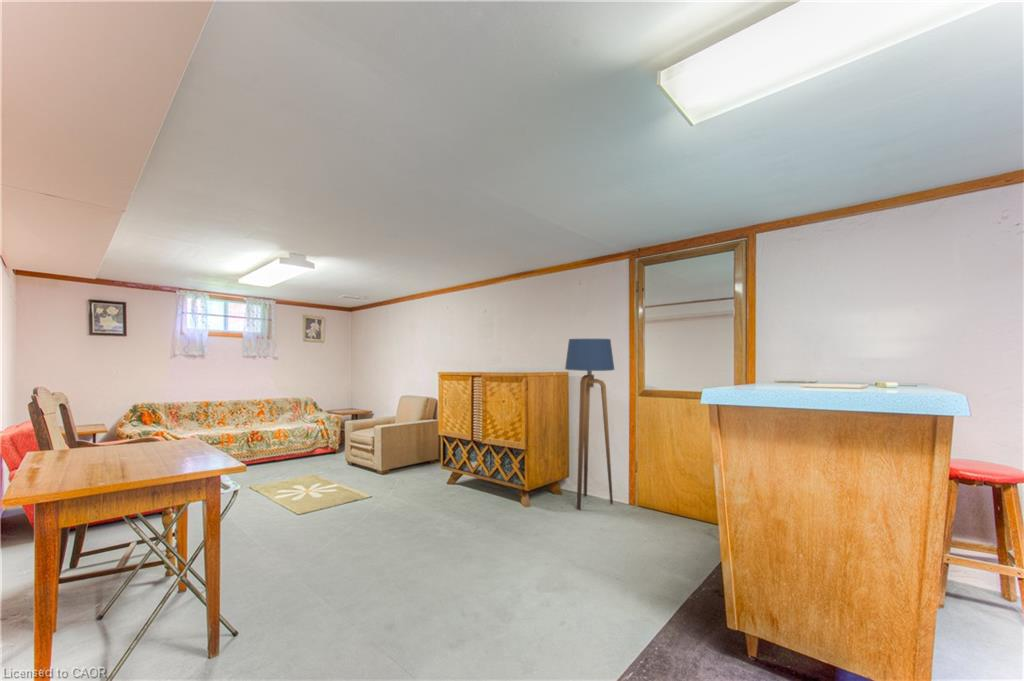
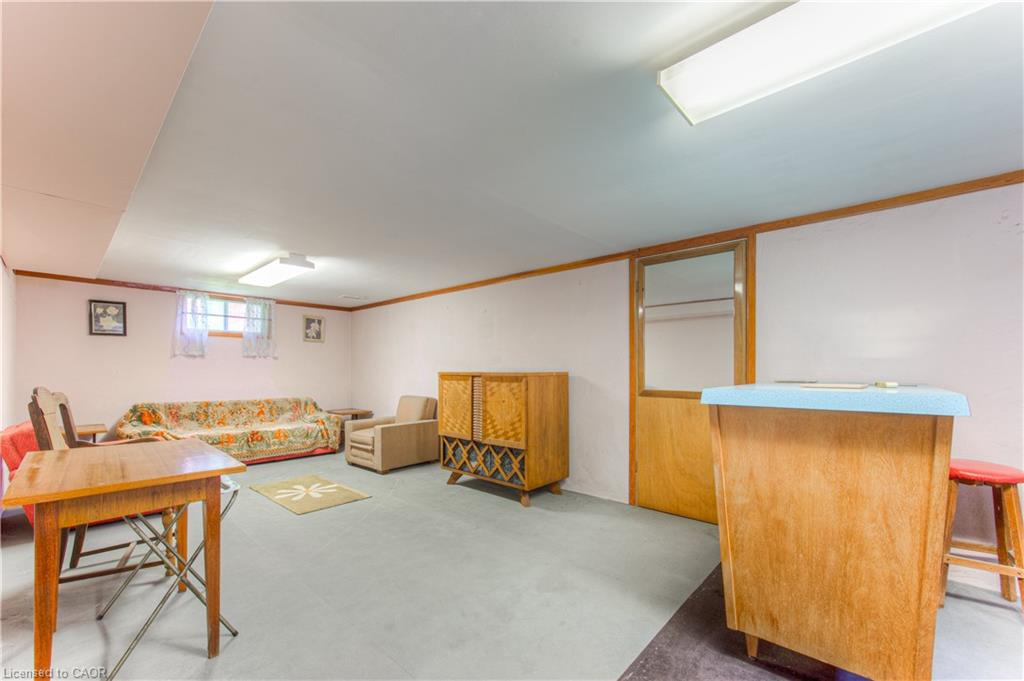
- floor lamp (588, 421)
